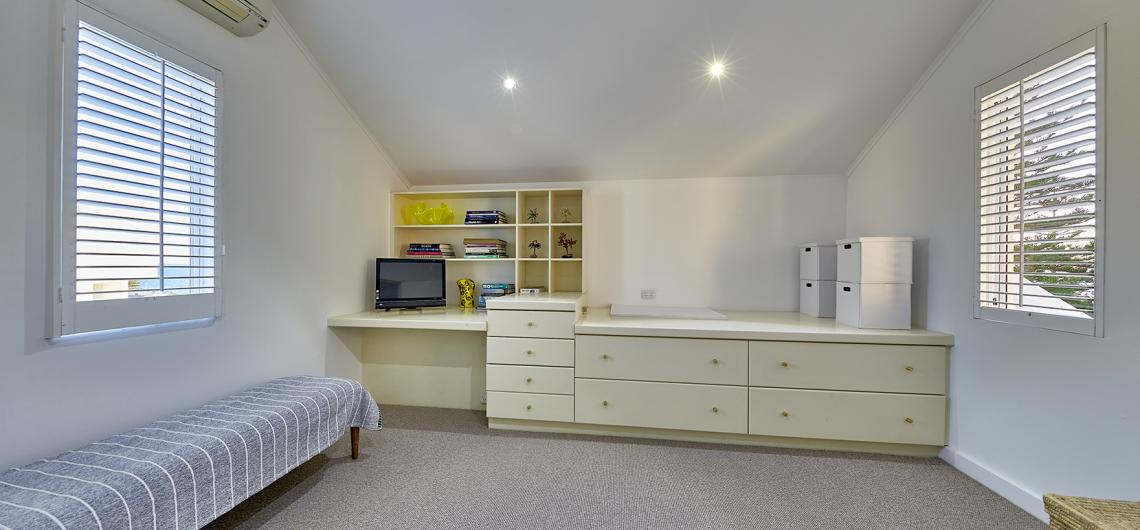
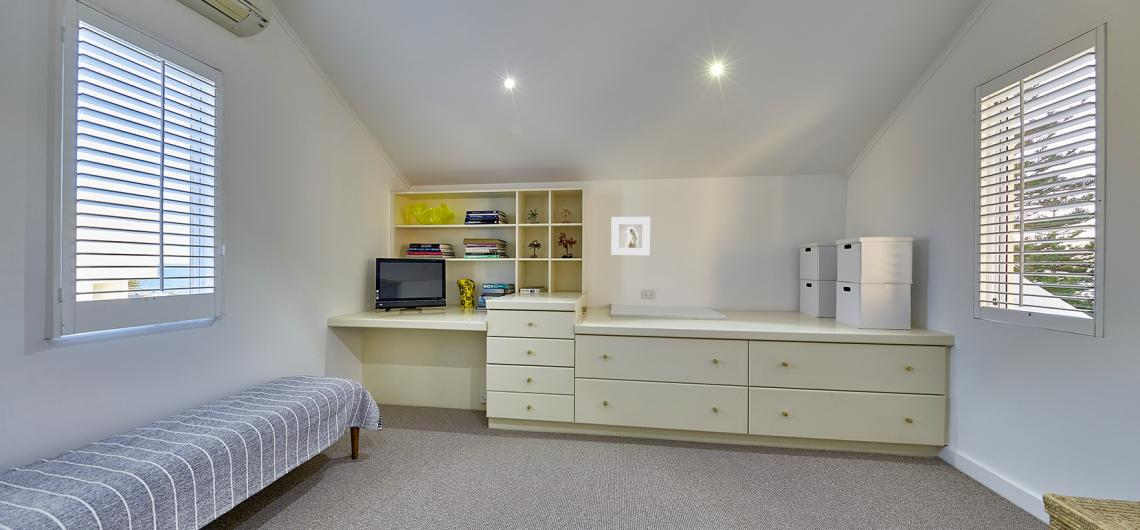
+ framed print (630, 236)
